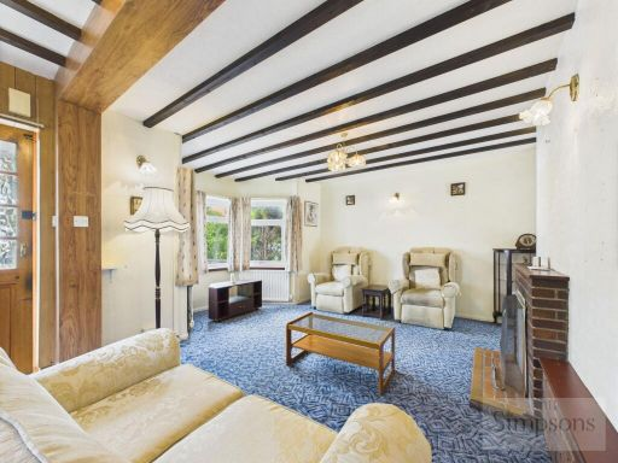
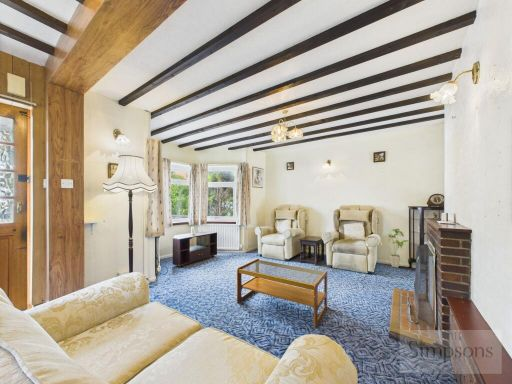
+ house plant (398, 247)
